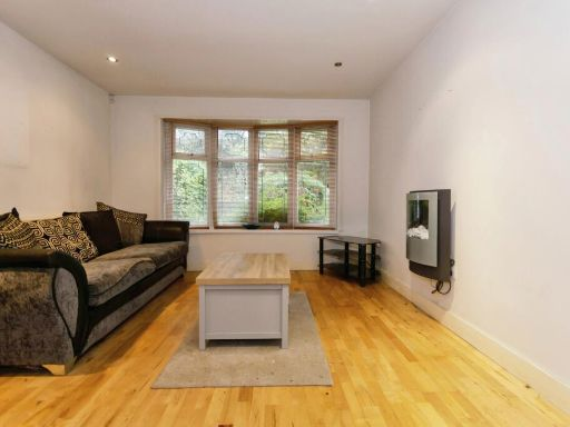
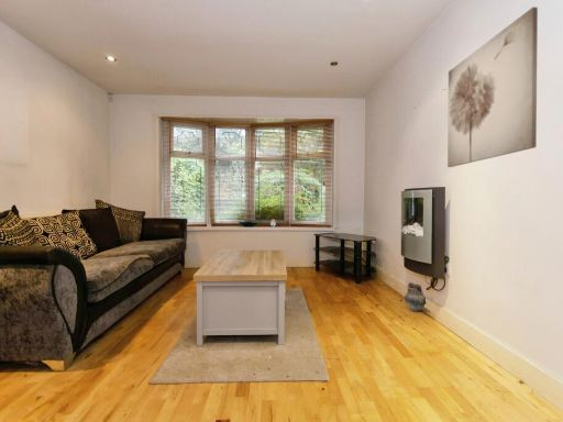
+ ceramic jug (415, 297)
+ wall art (484, 102)
